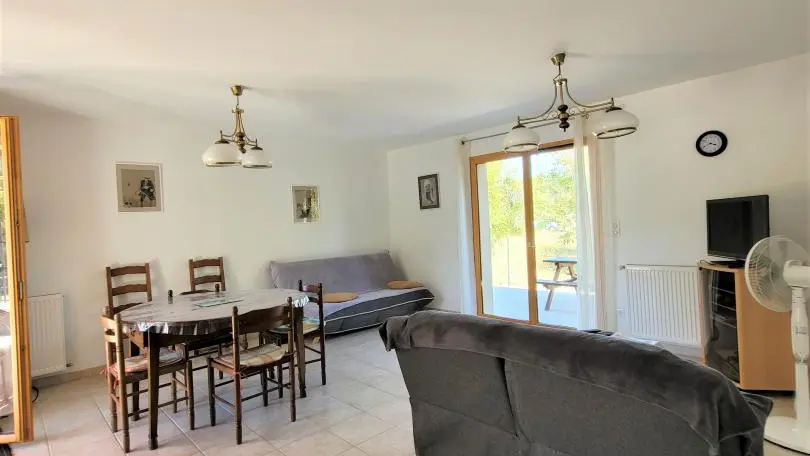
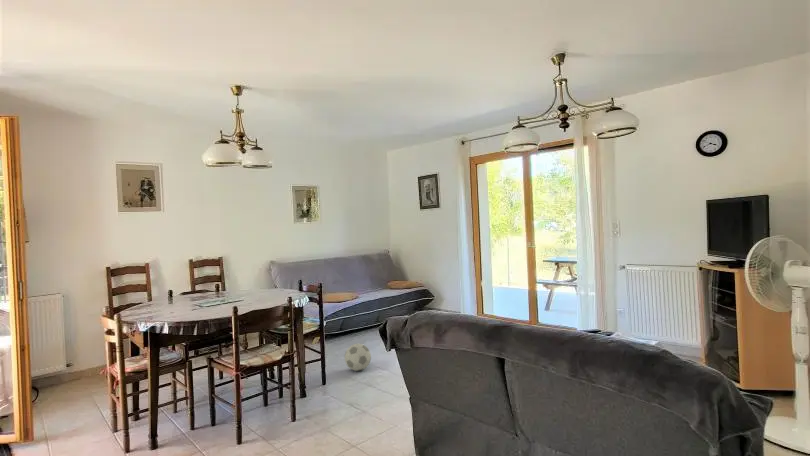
+ soccer ball (357, 357)
